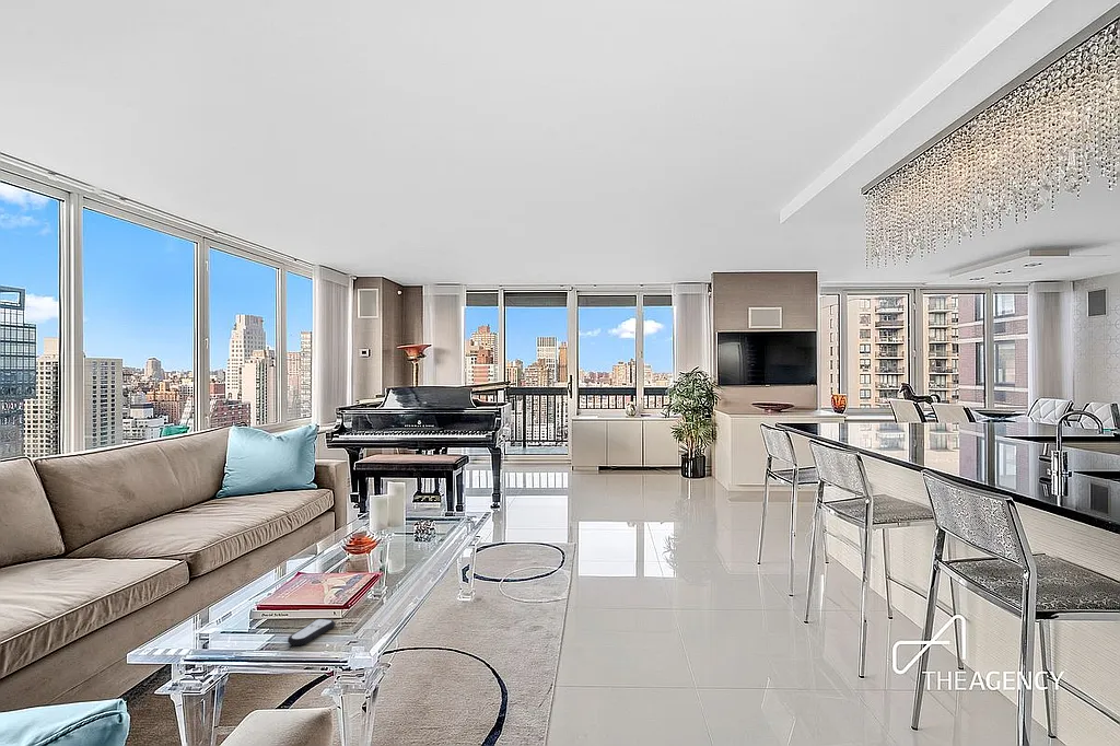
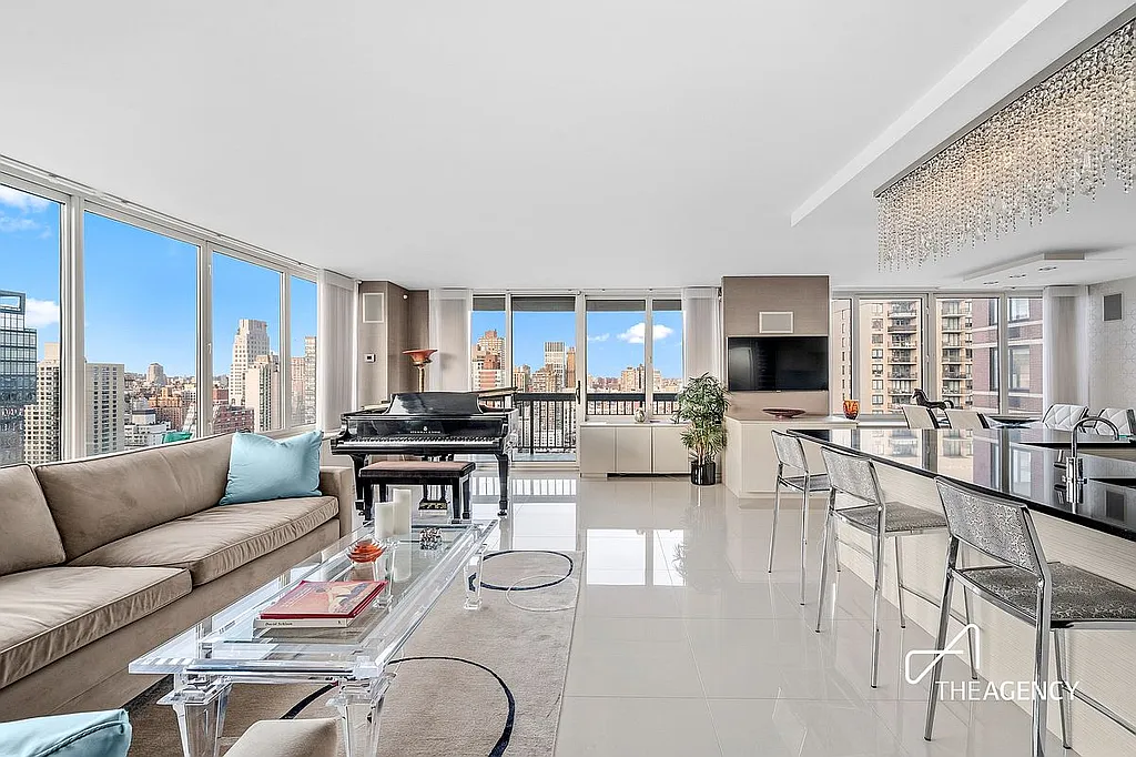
- remote control (311, 631)
